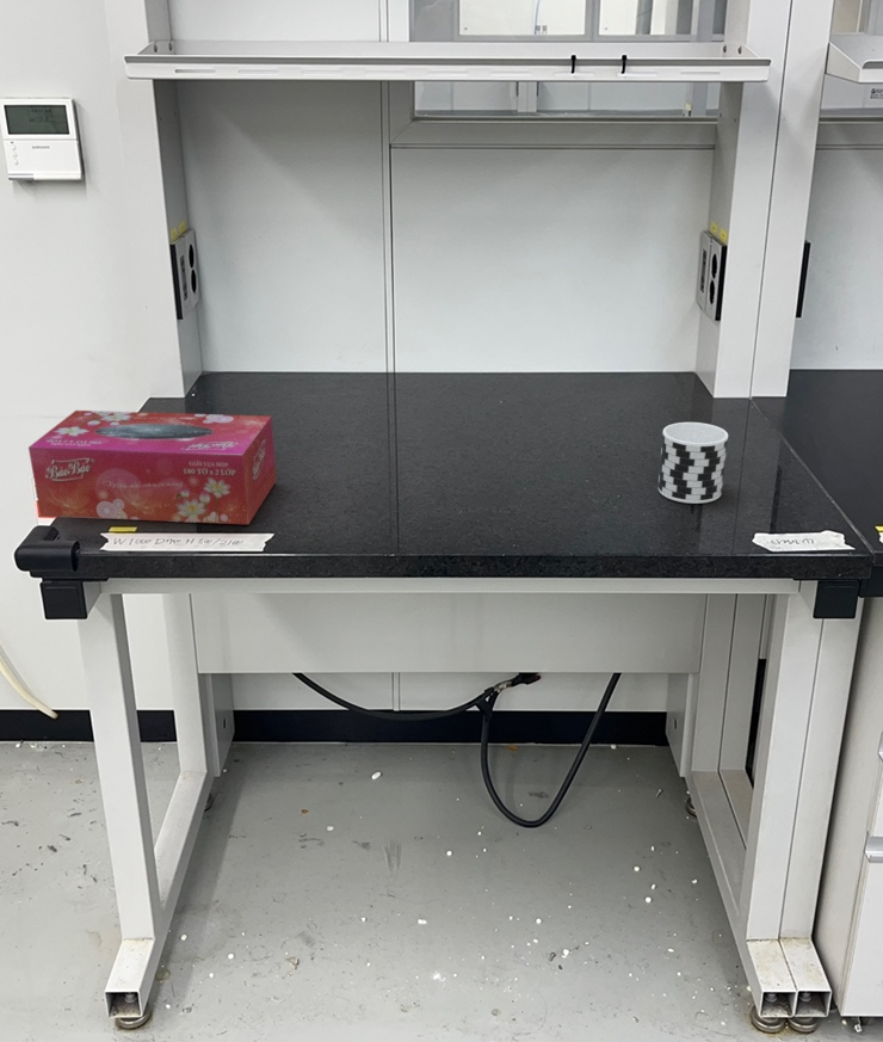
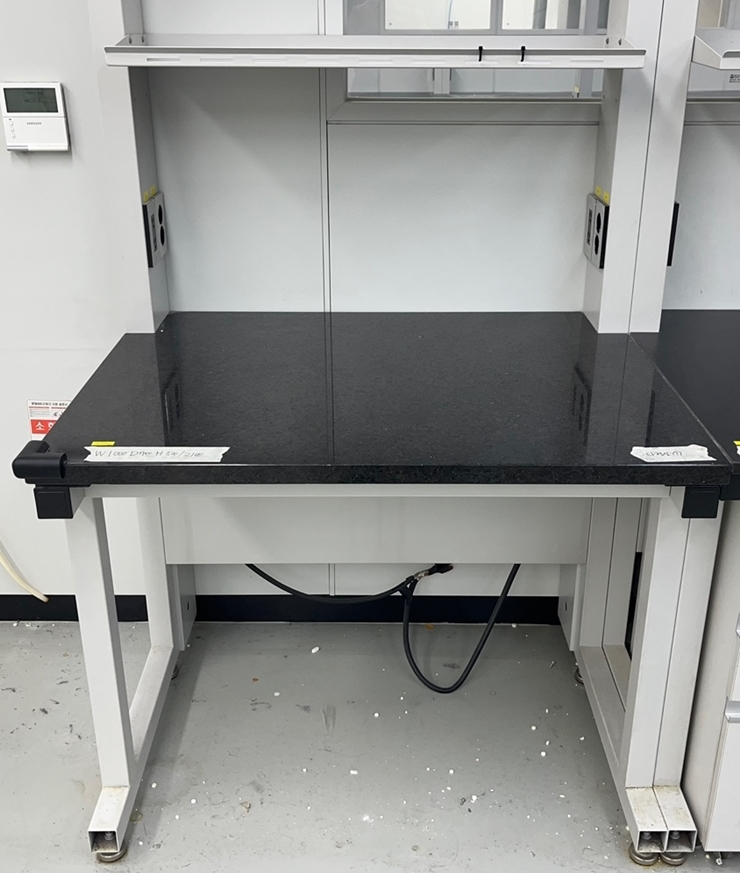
- cup (689, 458)
- tissue box (158, 464)
